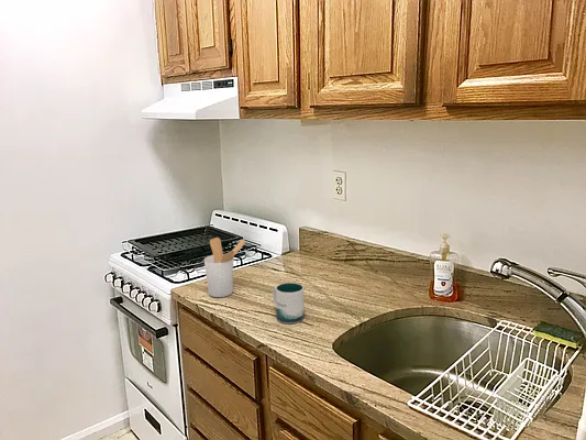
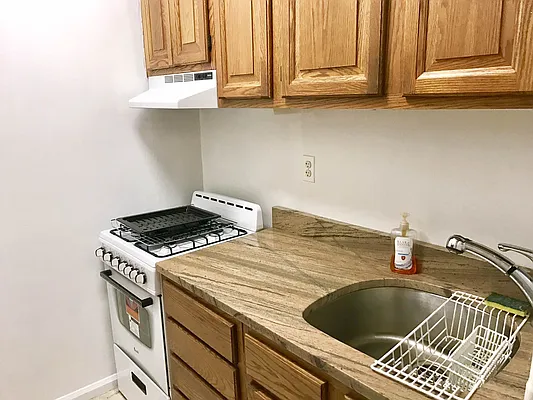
- mug (286, 300)
- utensil holder (226, 266)
